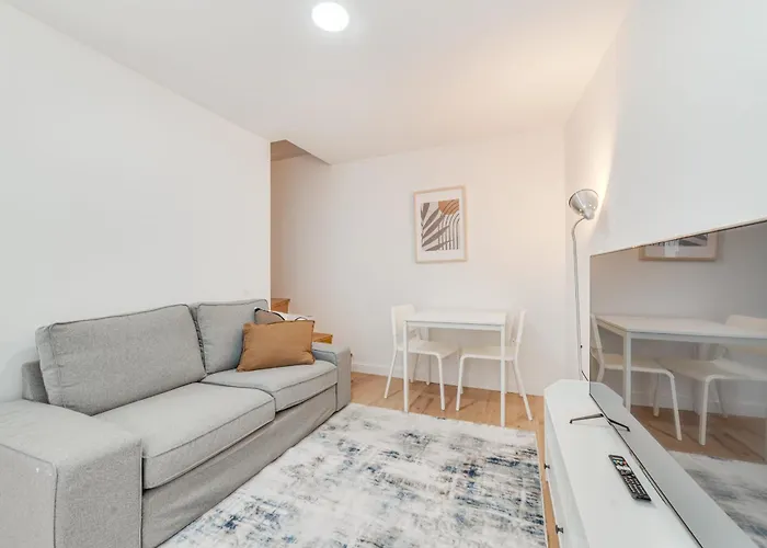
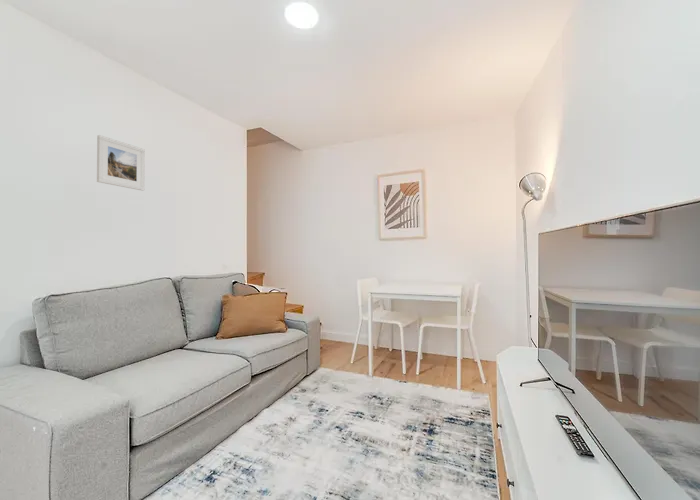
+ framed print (122, 164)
